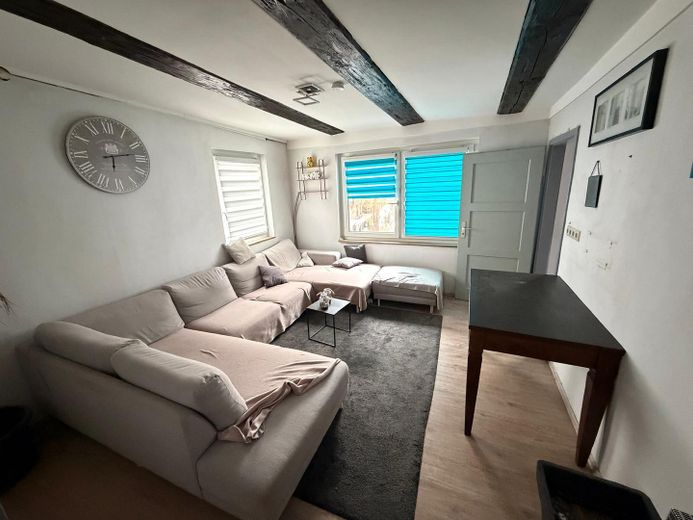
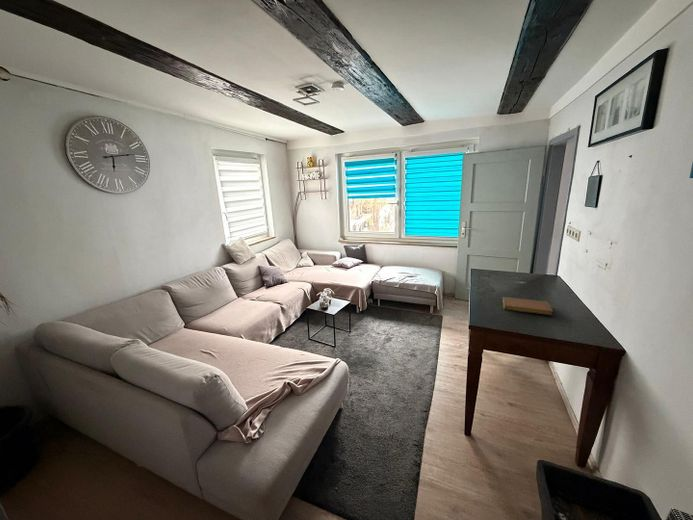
+ notebook (525, 305)
